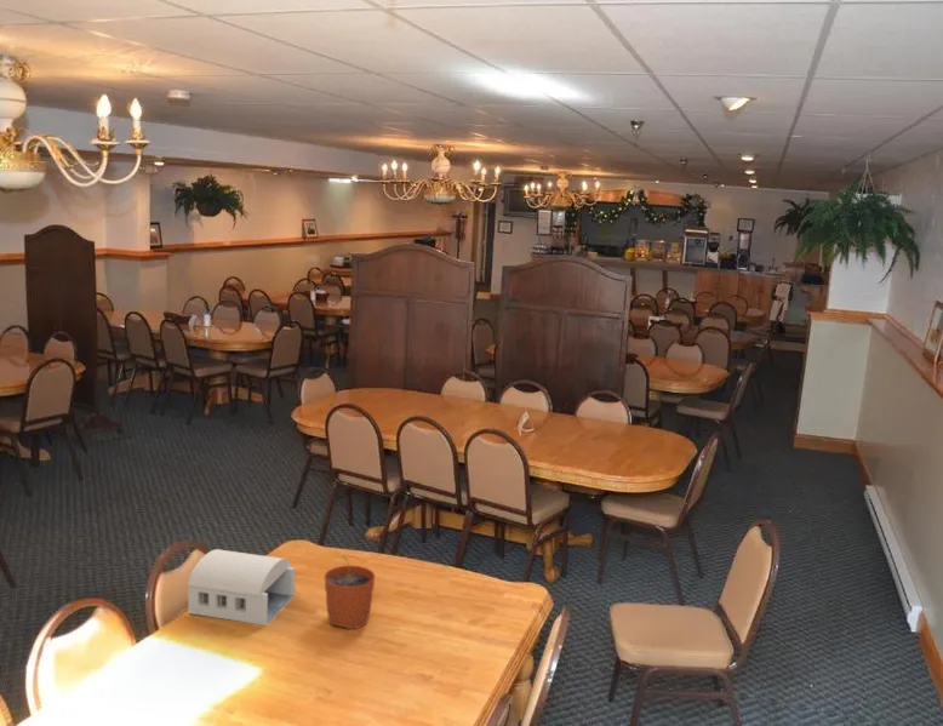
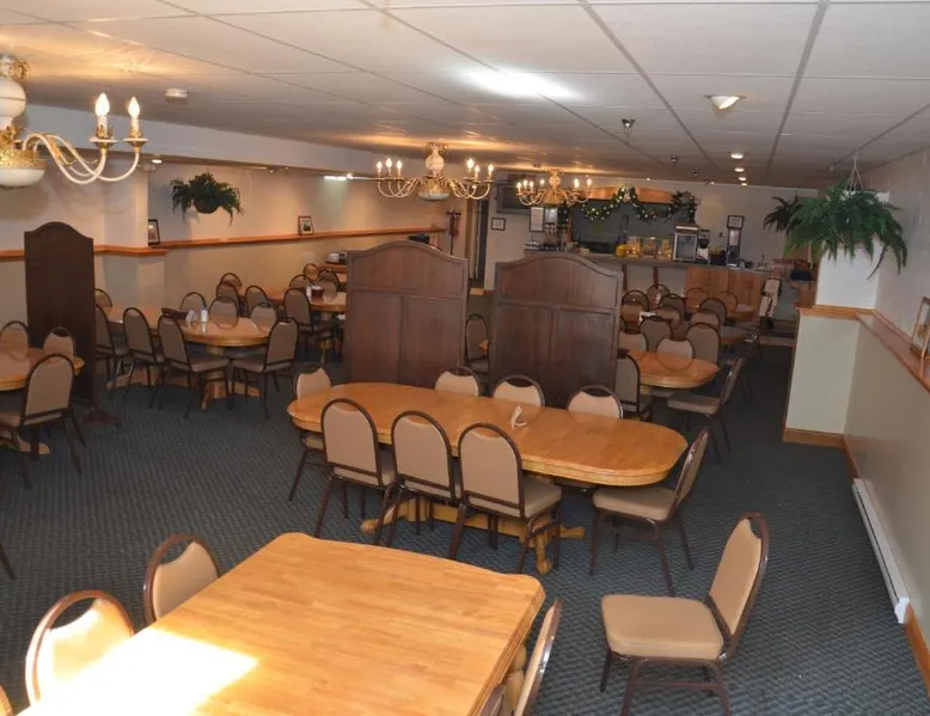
- plant pot (349, 587)
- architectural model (242, 582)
